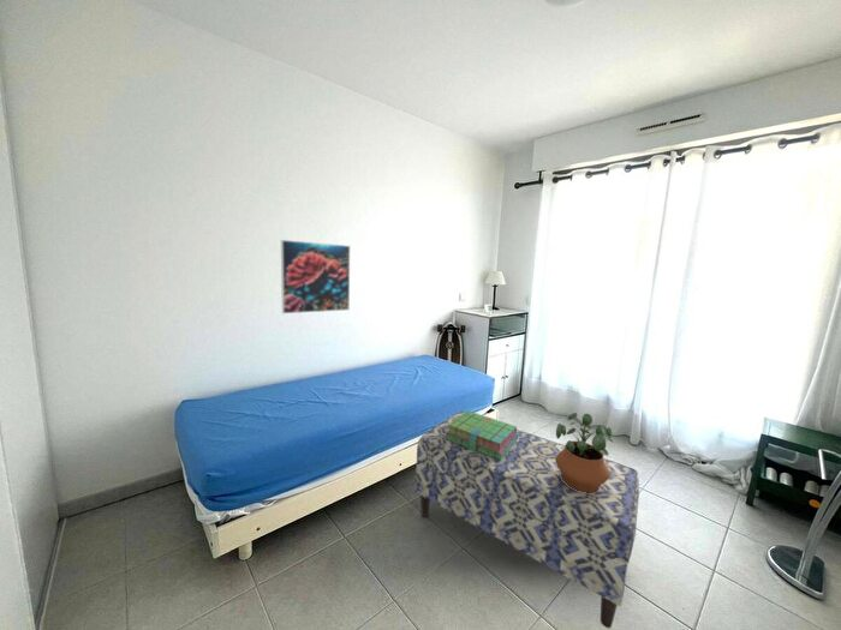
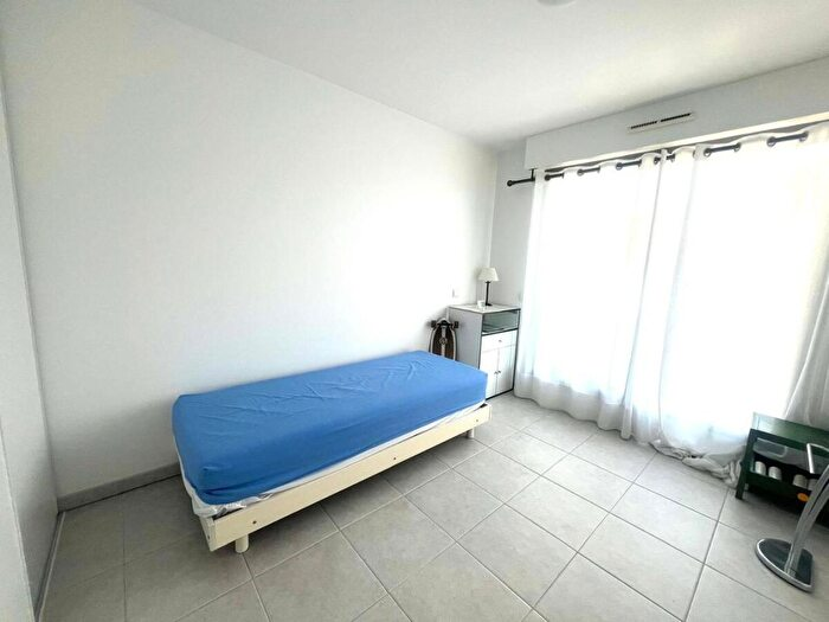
- potted plant (584, 446)
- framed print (317, 277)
- stack of books (482, 432)
- bench (517, 494)
